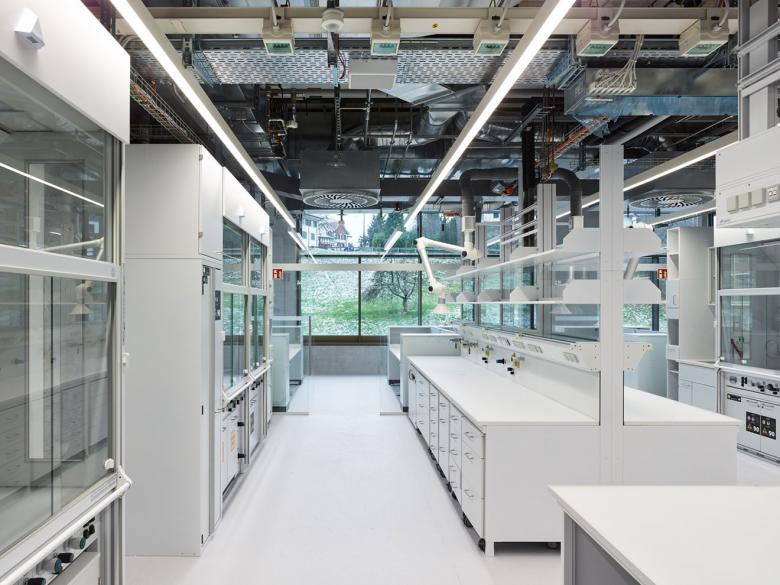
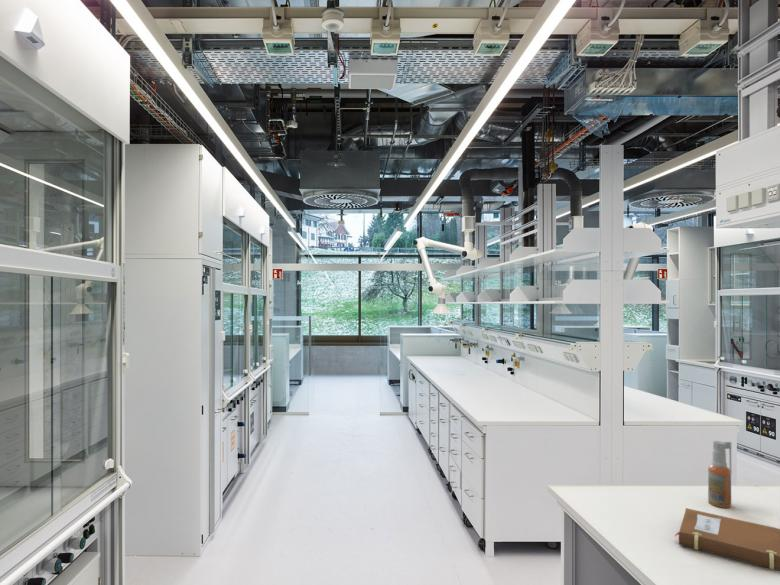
+ spray bottle (721, 473)
+ notebook (730, 537)
